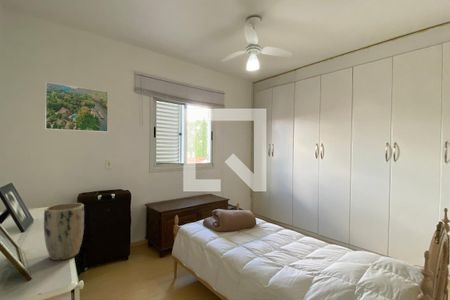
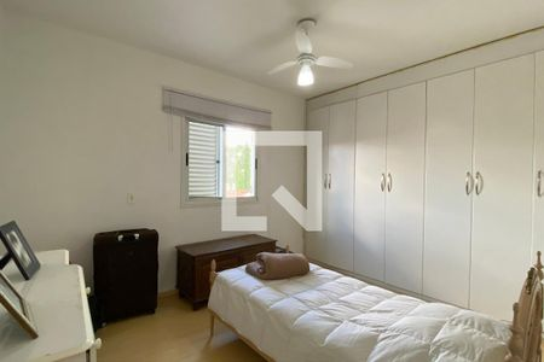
- plant pot (64, 230)
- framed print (78, 109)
